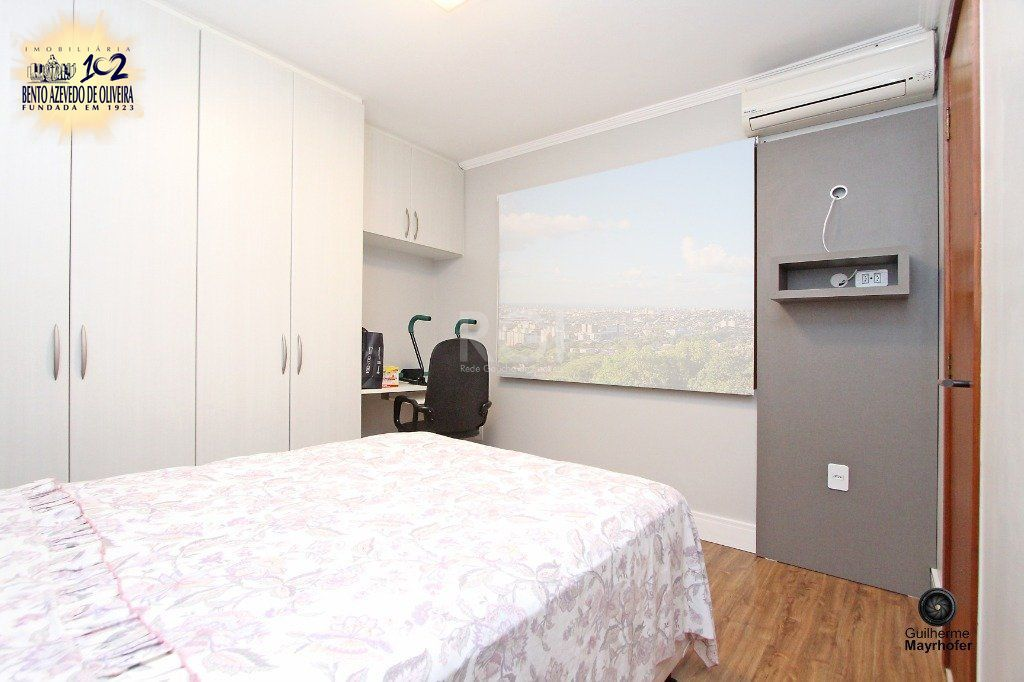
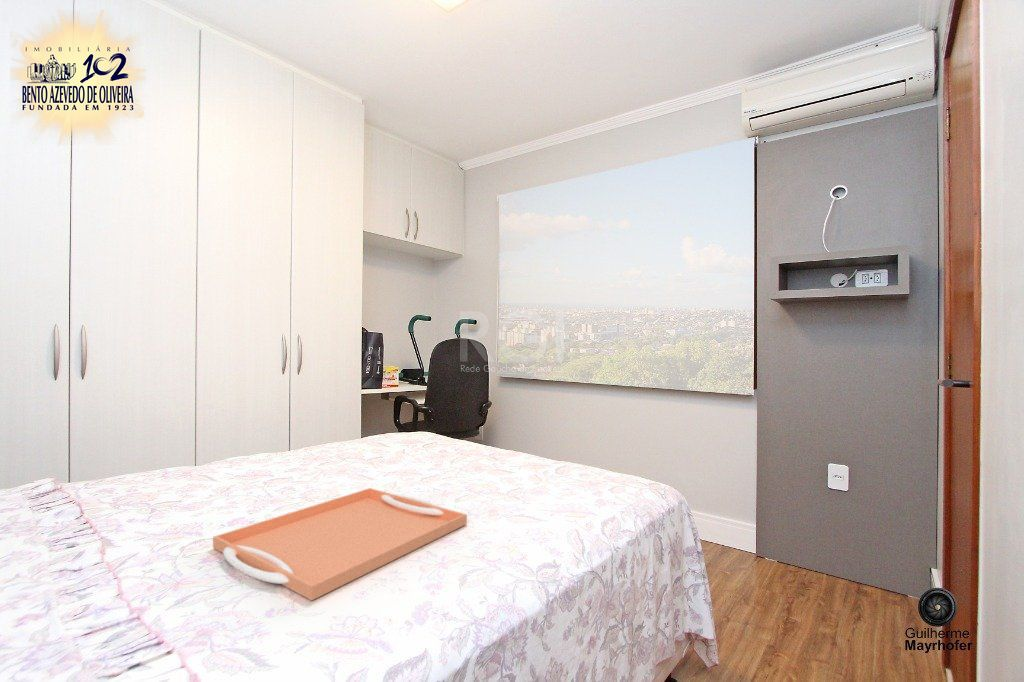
+ serving tray (348, 529)
